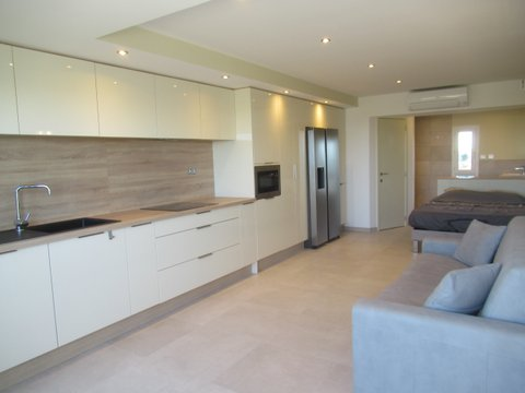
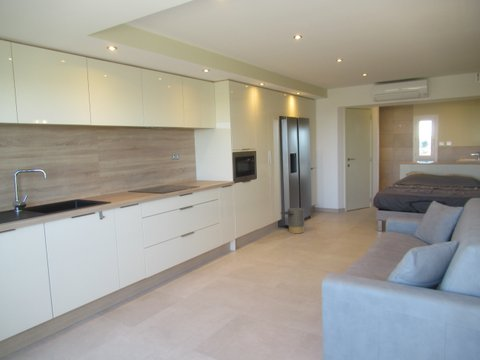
+ trash can (292, 220)
